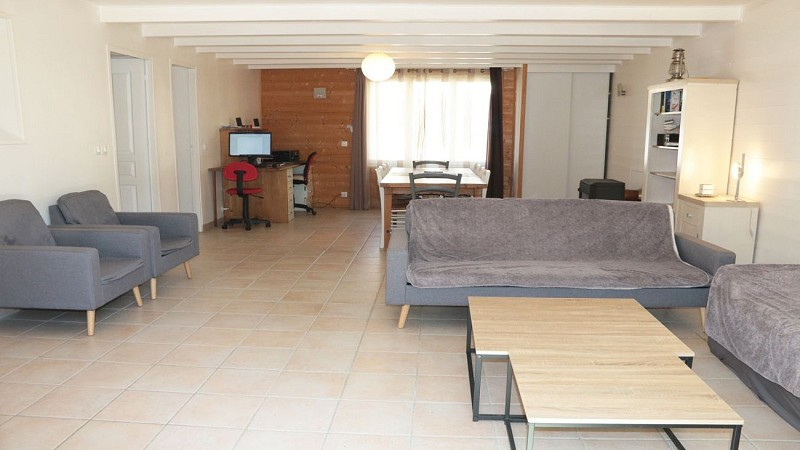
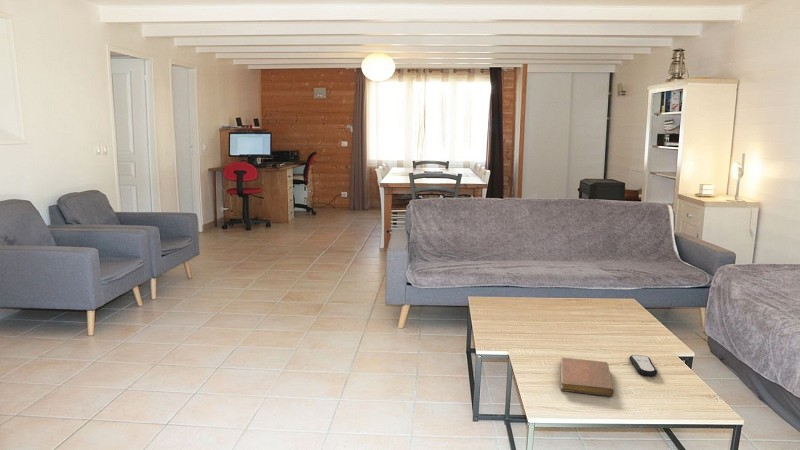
+ notebook (585, 375)
+ remote control (643, 365)
